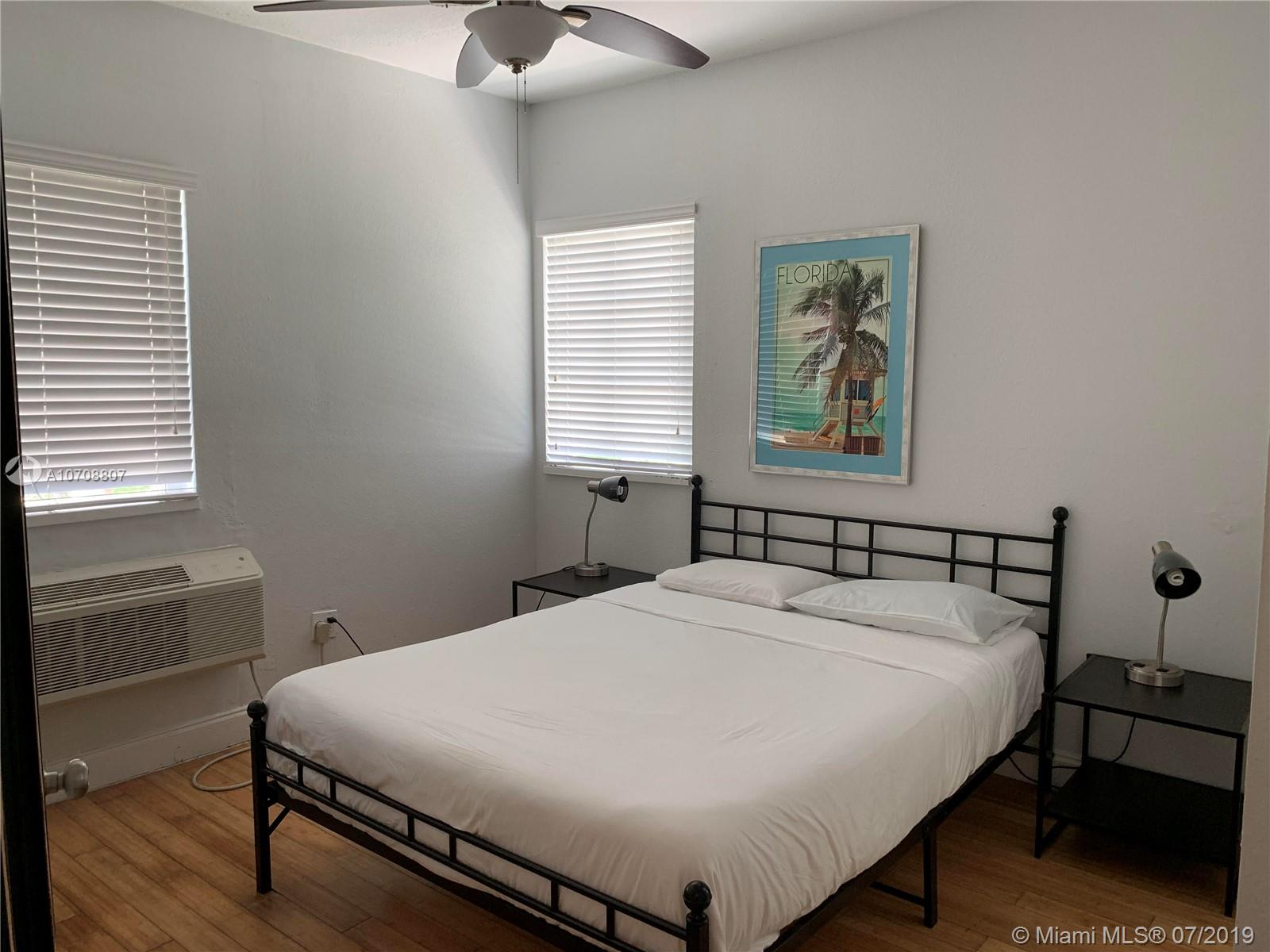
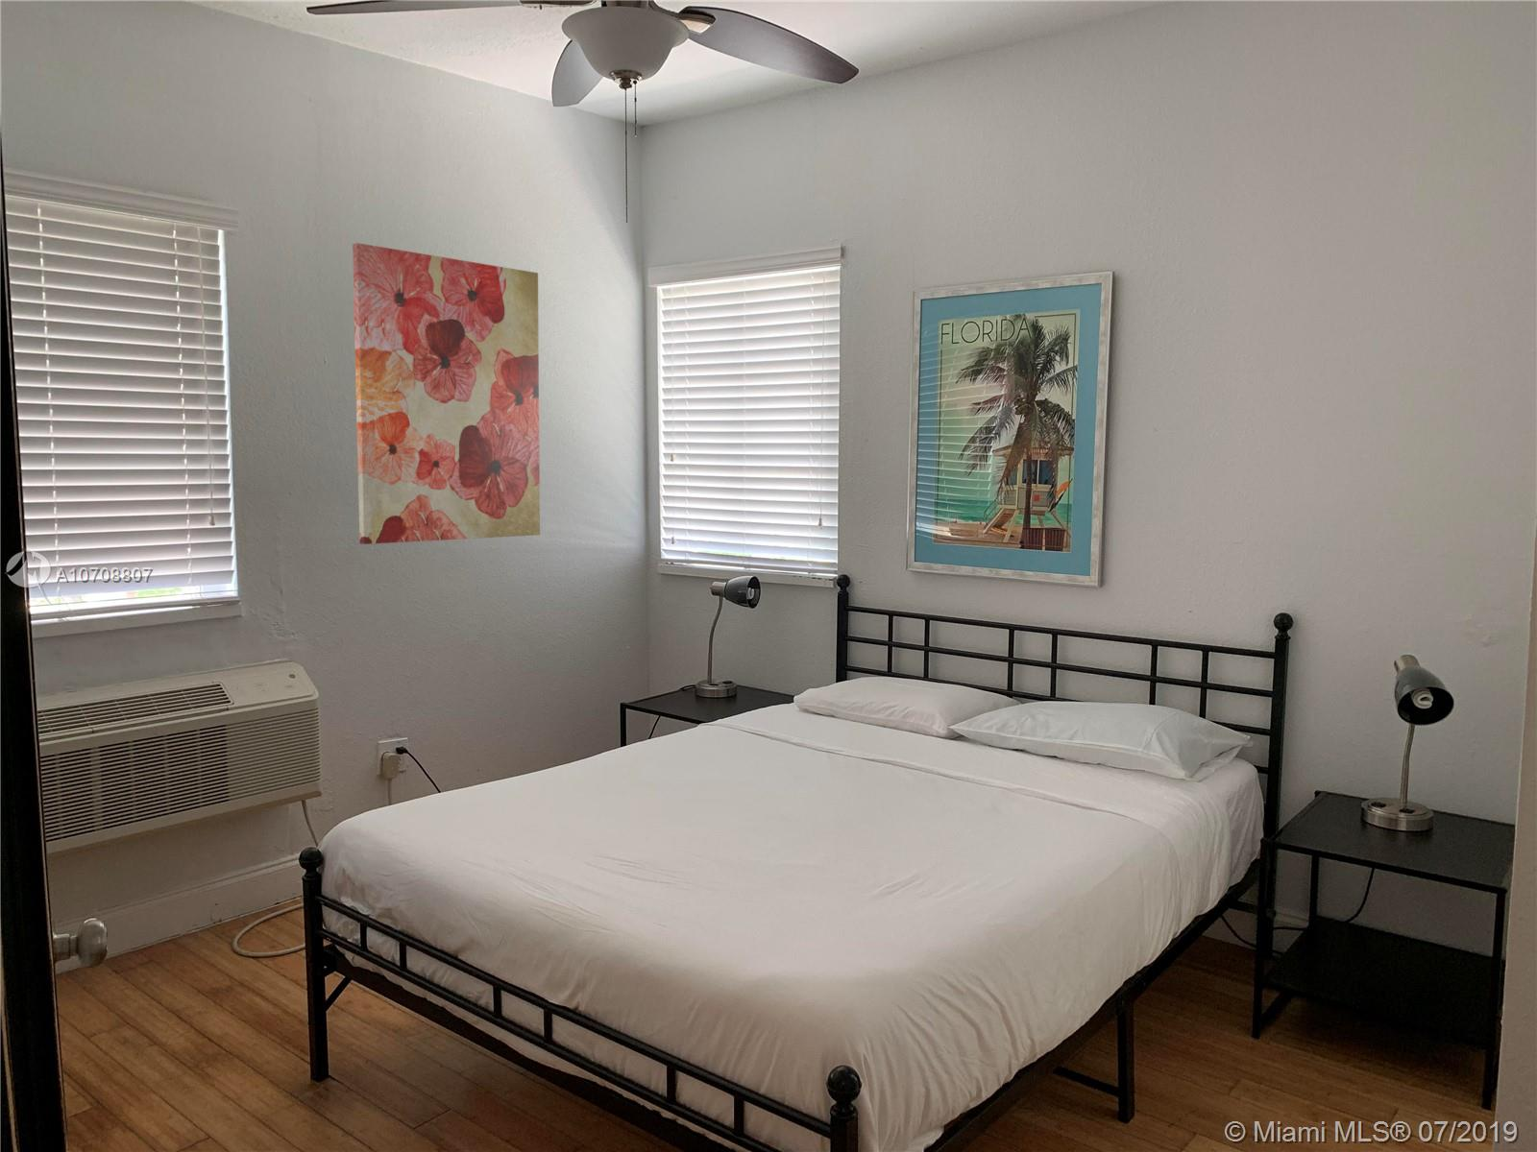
+ wall art (454, 401)
